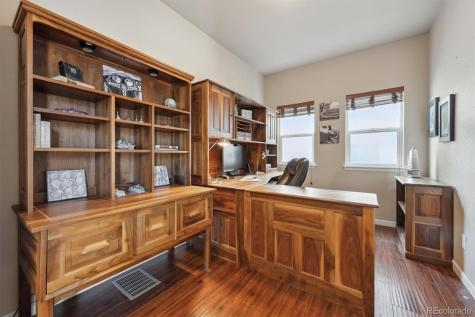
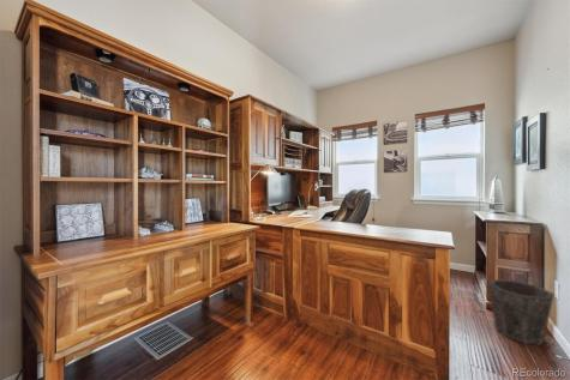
+ waste bin (518, 310)
